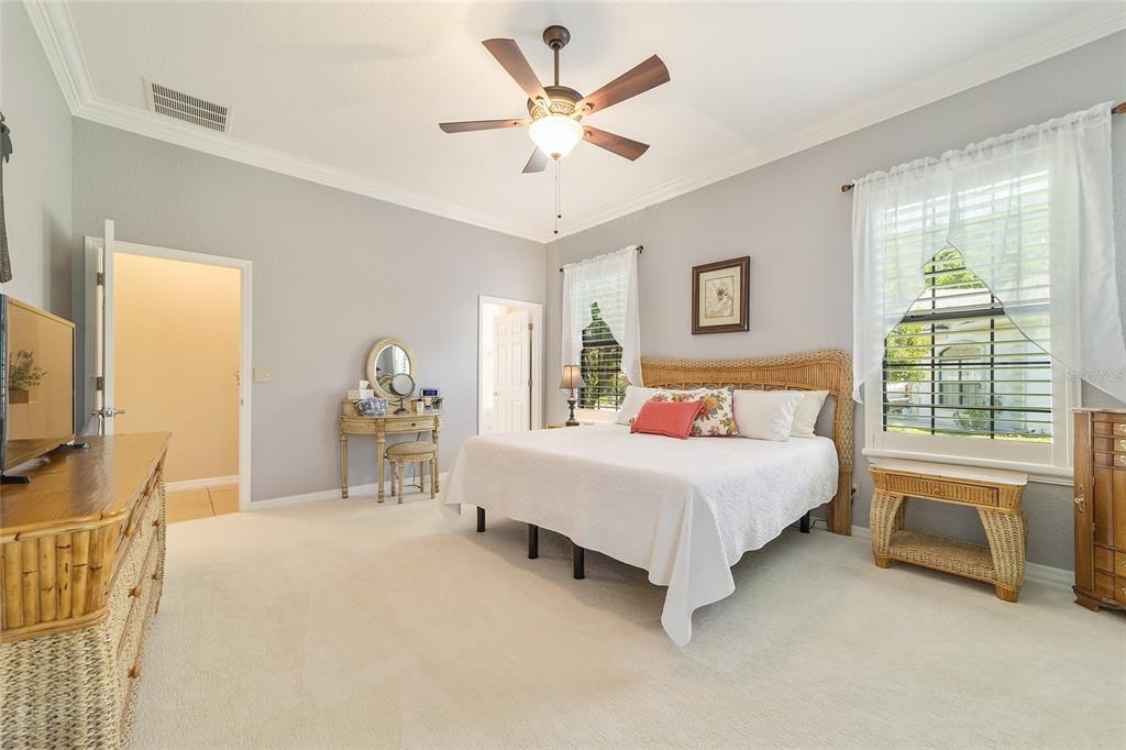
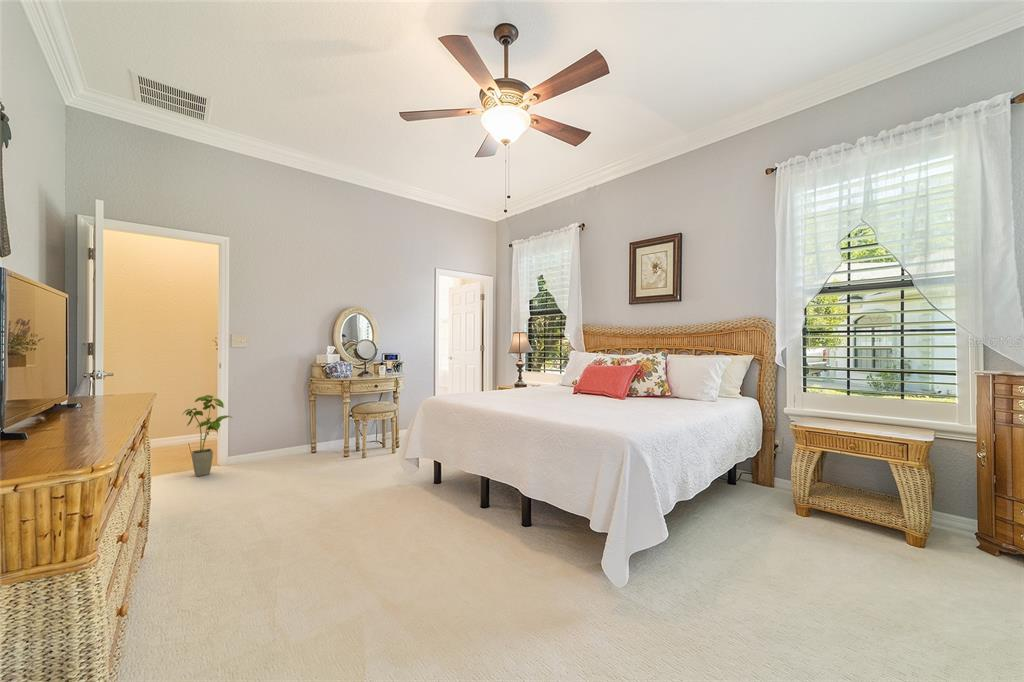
+ house plant (208, 434)
